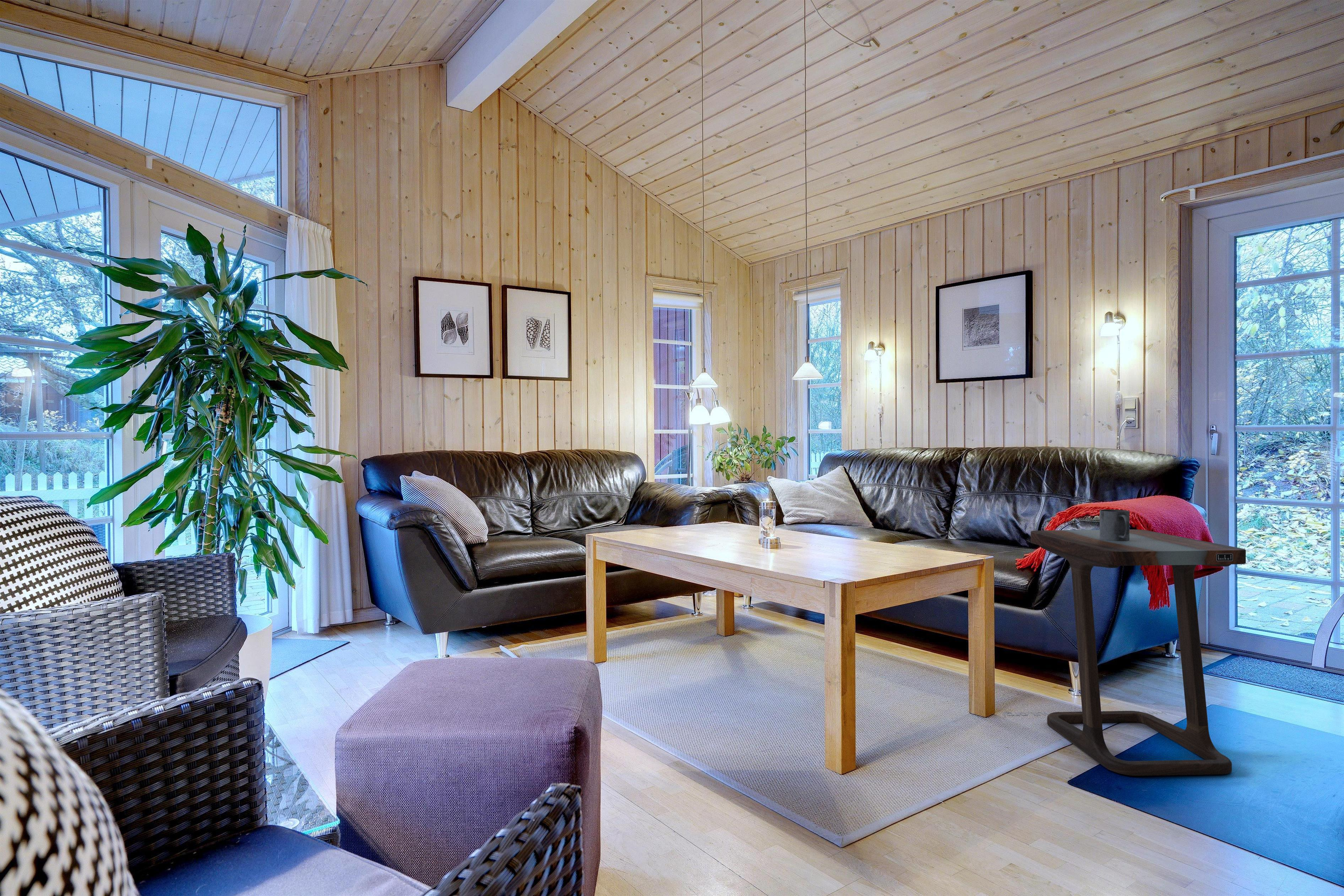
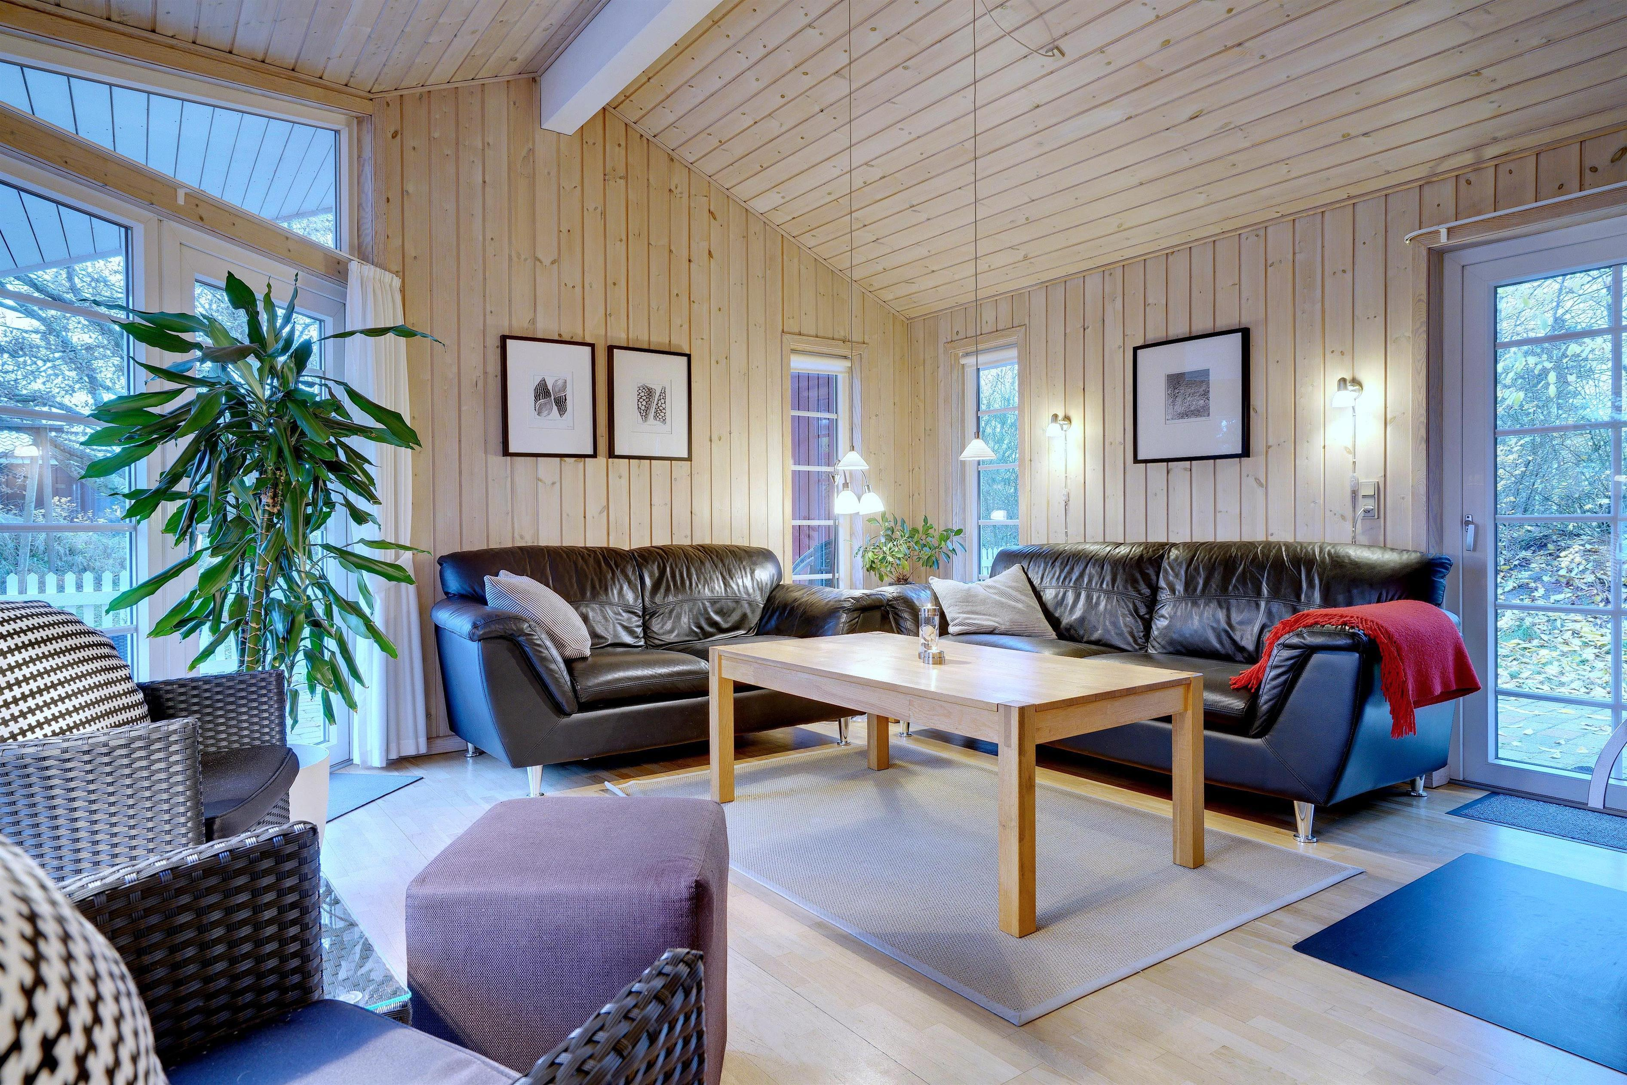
- side table (1095, 641)
- mug (1117, 525)
